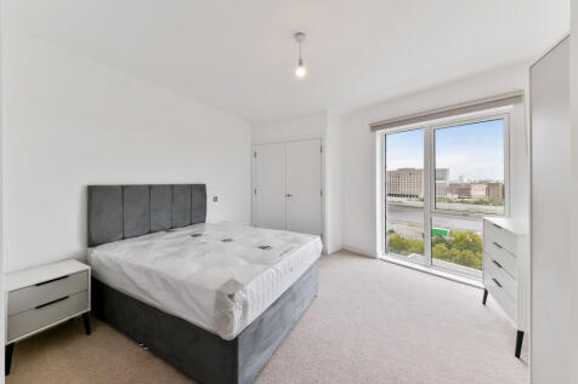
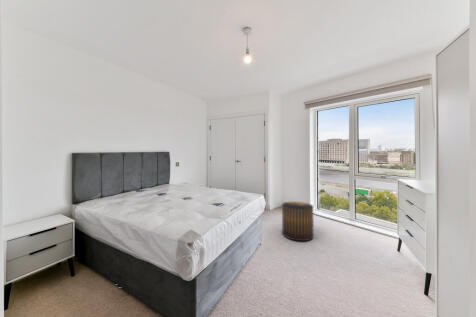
+ stool (297, 219)
